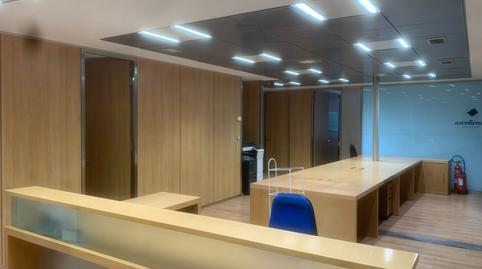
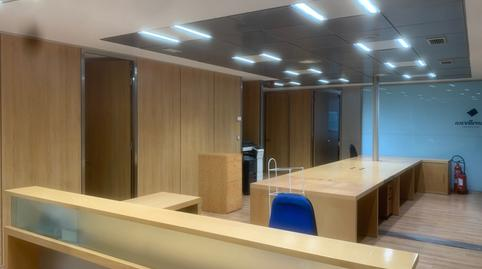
+ filing cabinet (220, 181)
